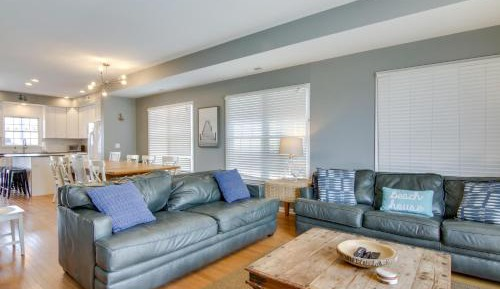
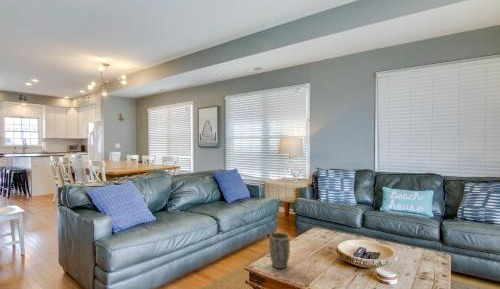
+ plant pot (279, 250)
